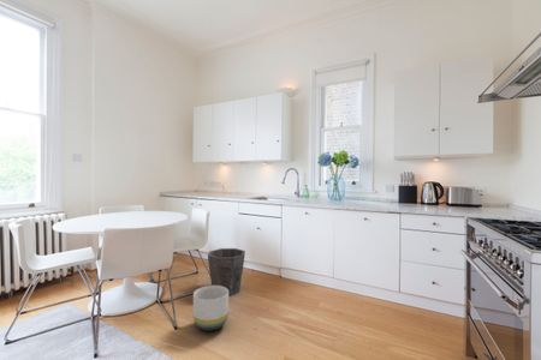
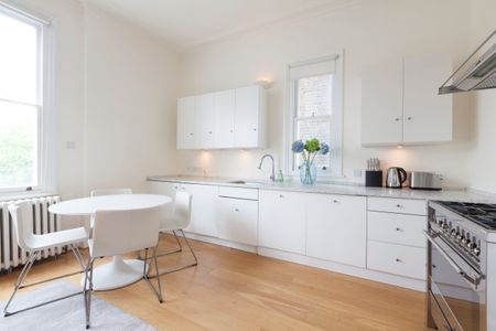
- waste bin (226, 271)
- planter (210, 308)
